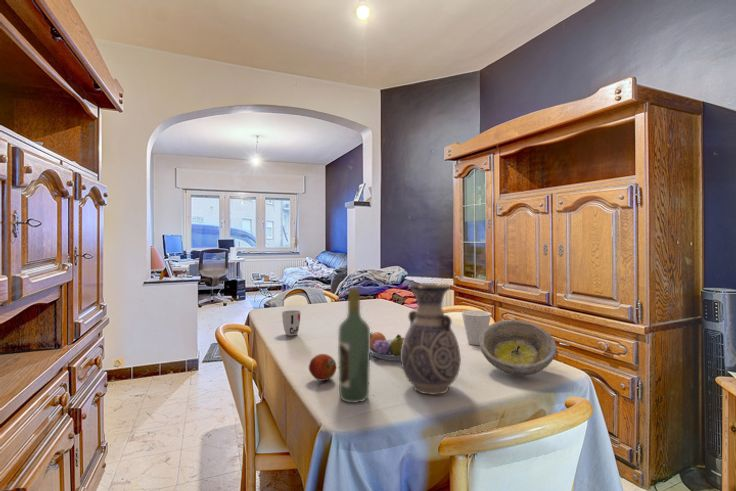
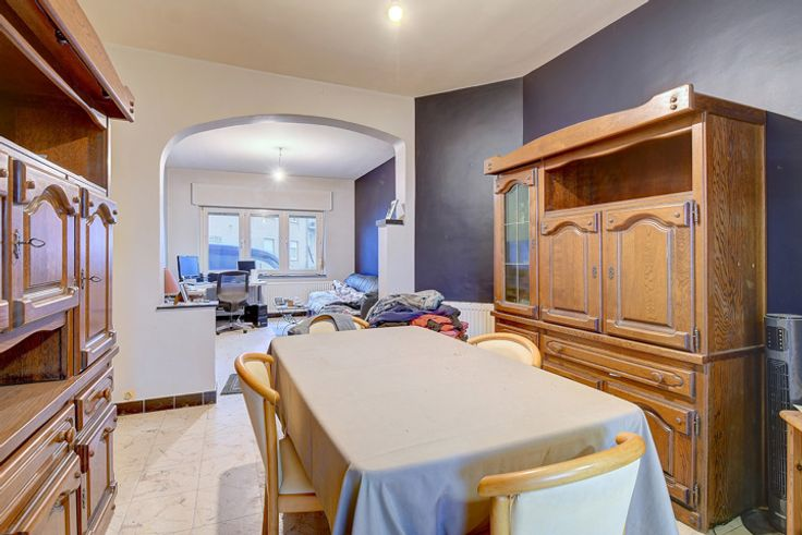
- bowl (516, 348)
- cup (476, 327)
- cup (291, 323)
- wine bottle (354, 342)
- fruit (323, 367)
- fruit bowl (398, 341)
- vase (430, 336)
